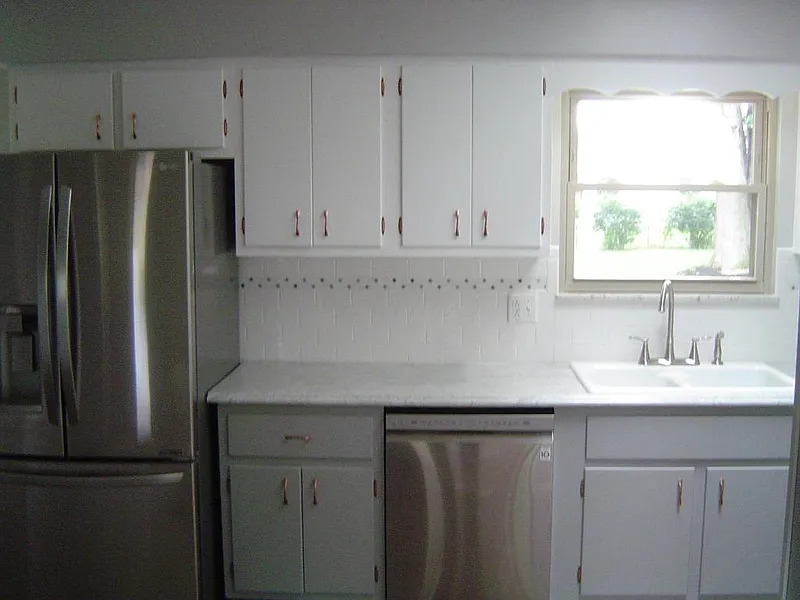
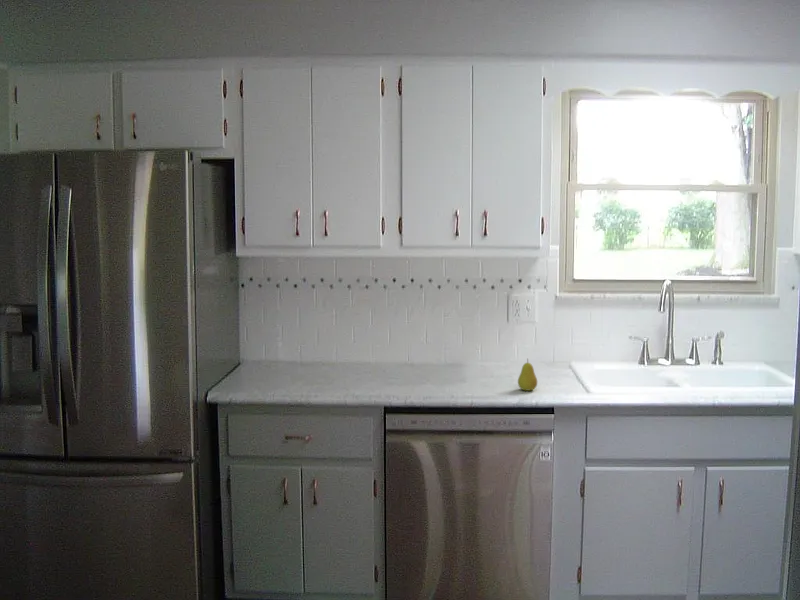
+ fruit (527, 374)
